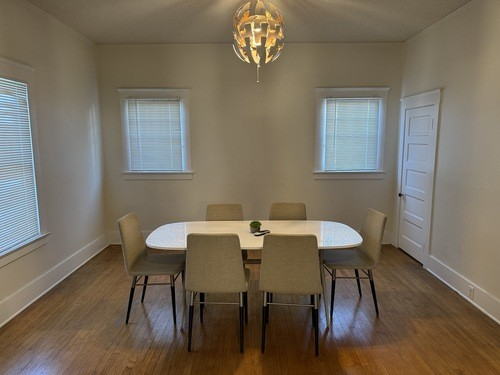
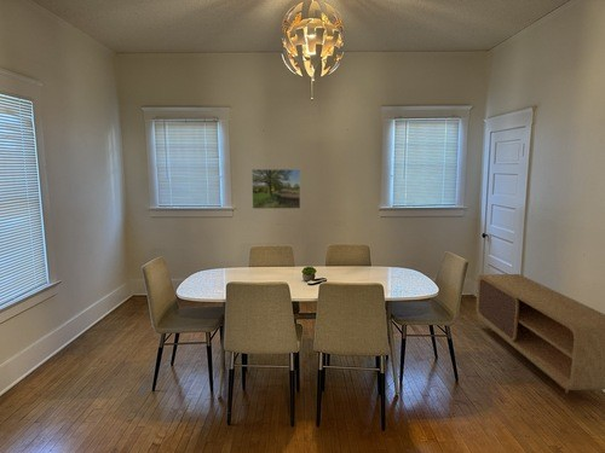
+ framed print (276, 188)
+ tv stand (536, 325)
